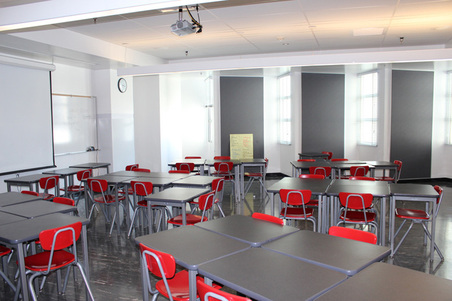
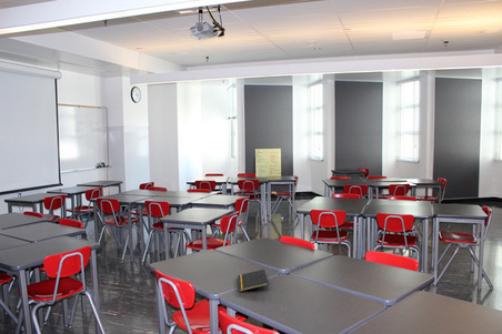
+ notepad (252, 280)
